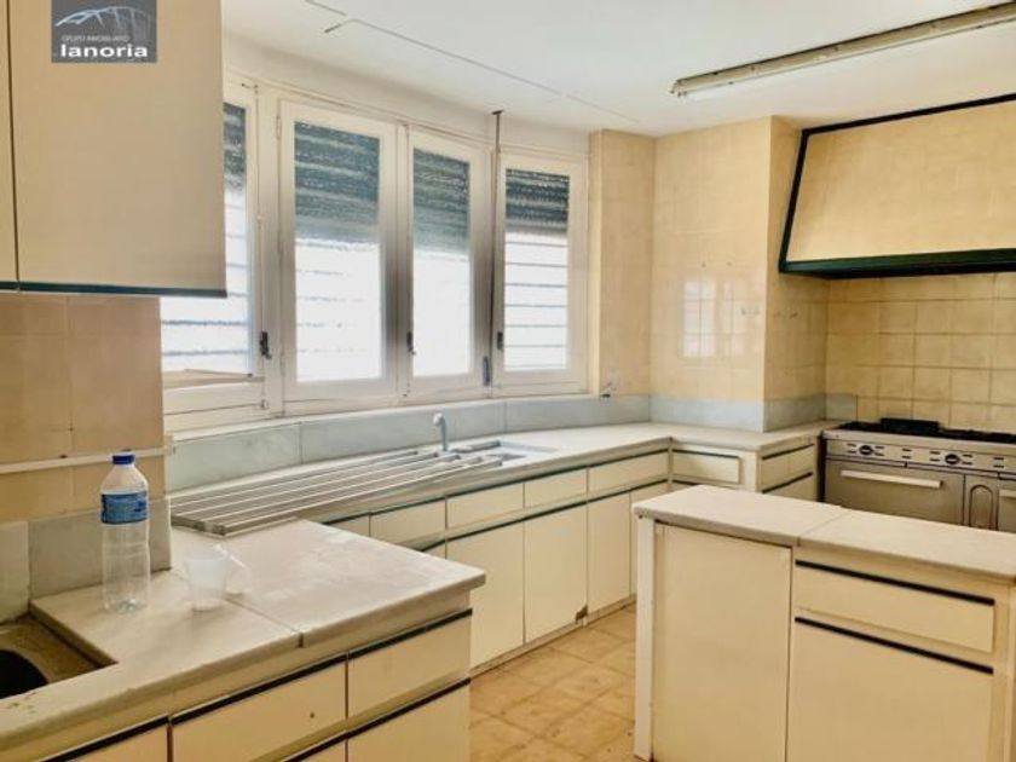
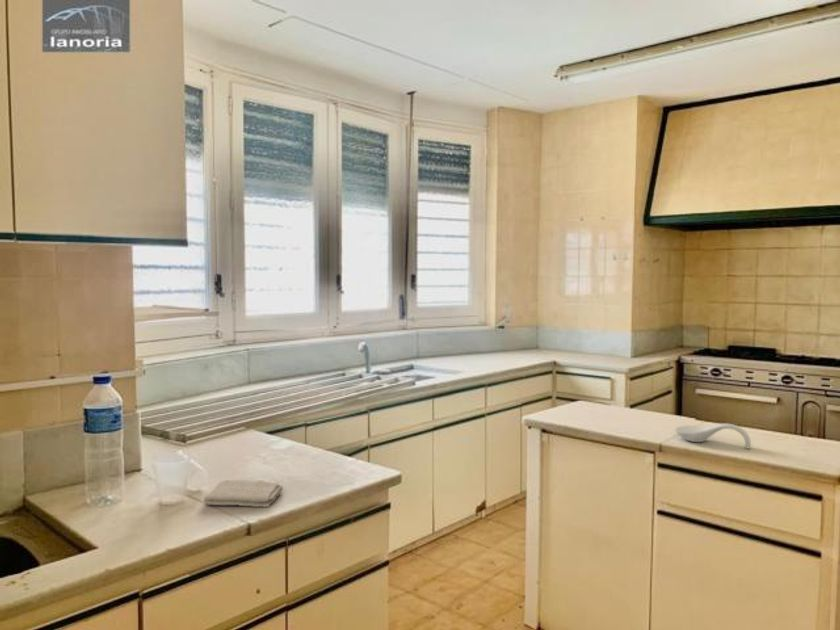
+ spoon rest (711, 432)
+ washcloth (244, 492)
